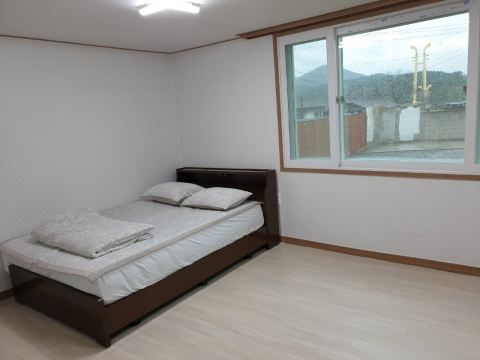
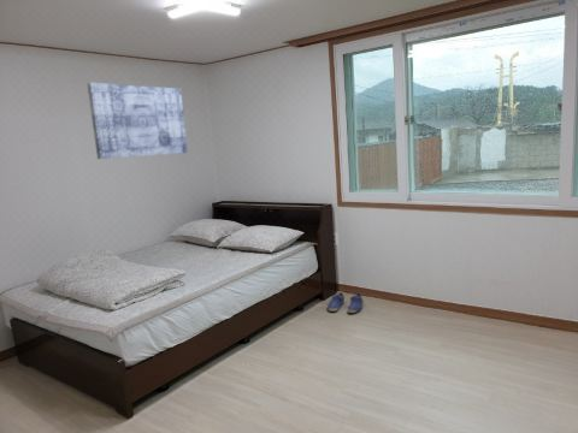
+ shoe (343, 301)
+ wall art (141, 120)
